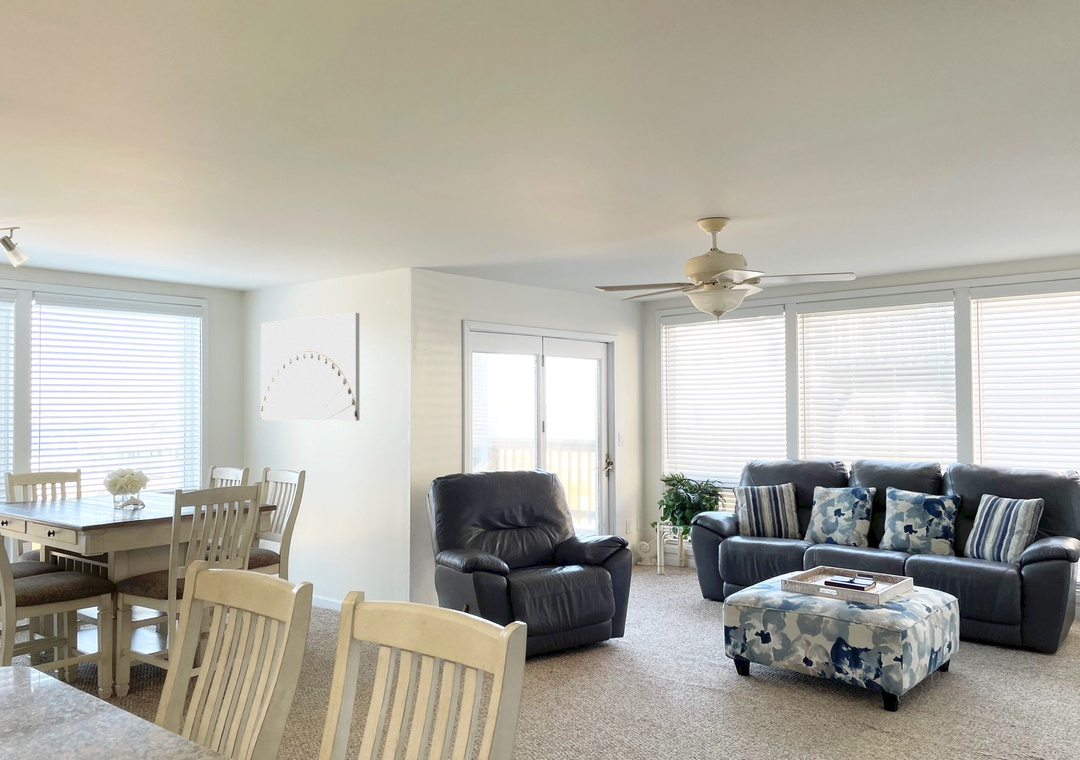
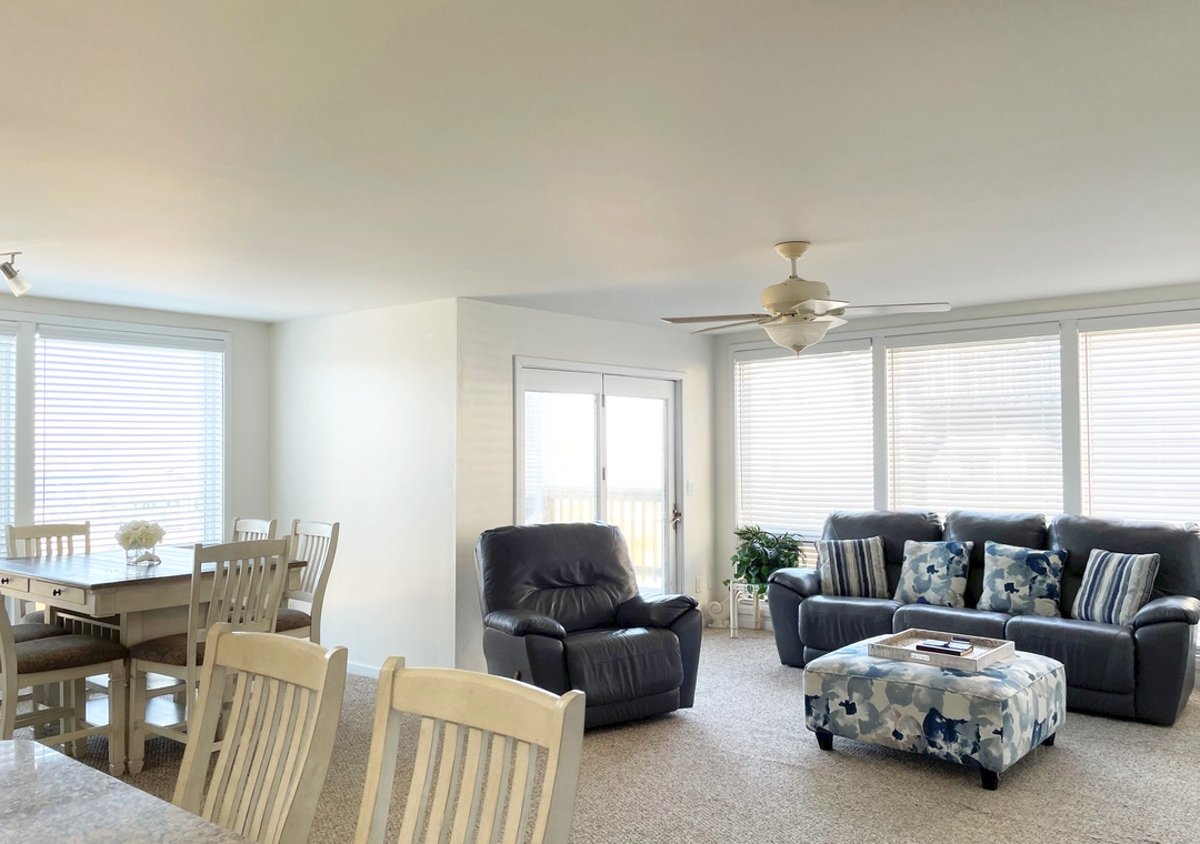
- wall art (307, 369)
